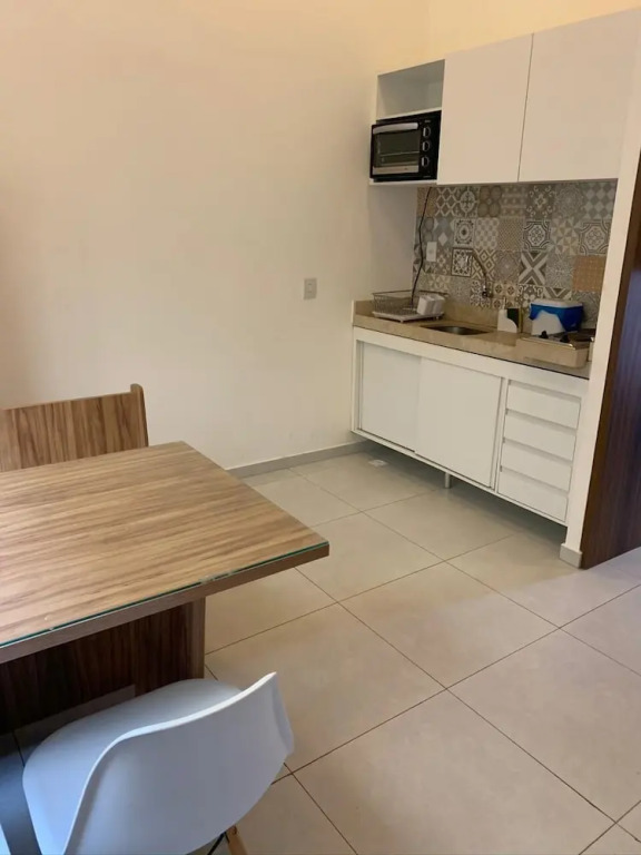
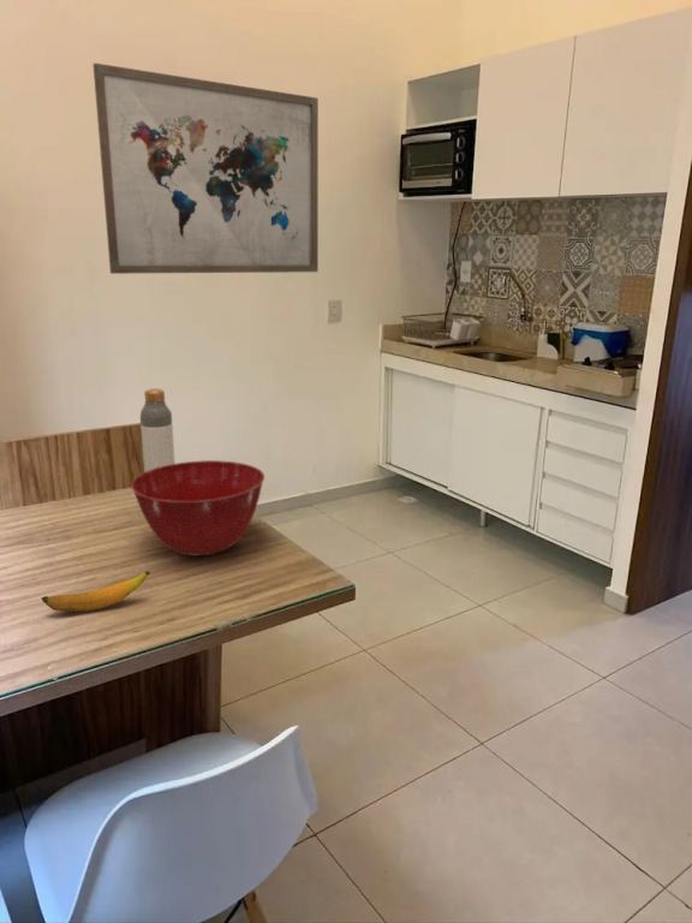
+ bottle (157, 442)
+ wall art (219, 180)
+ mixing bowl (201, 511)
+ banana (97, 592)
